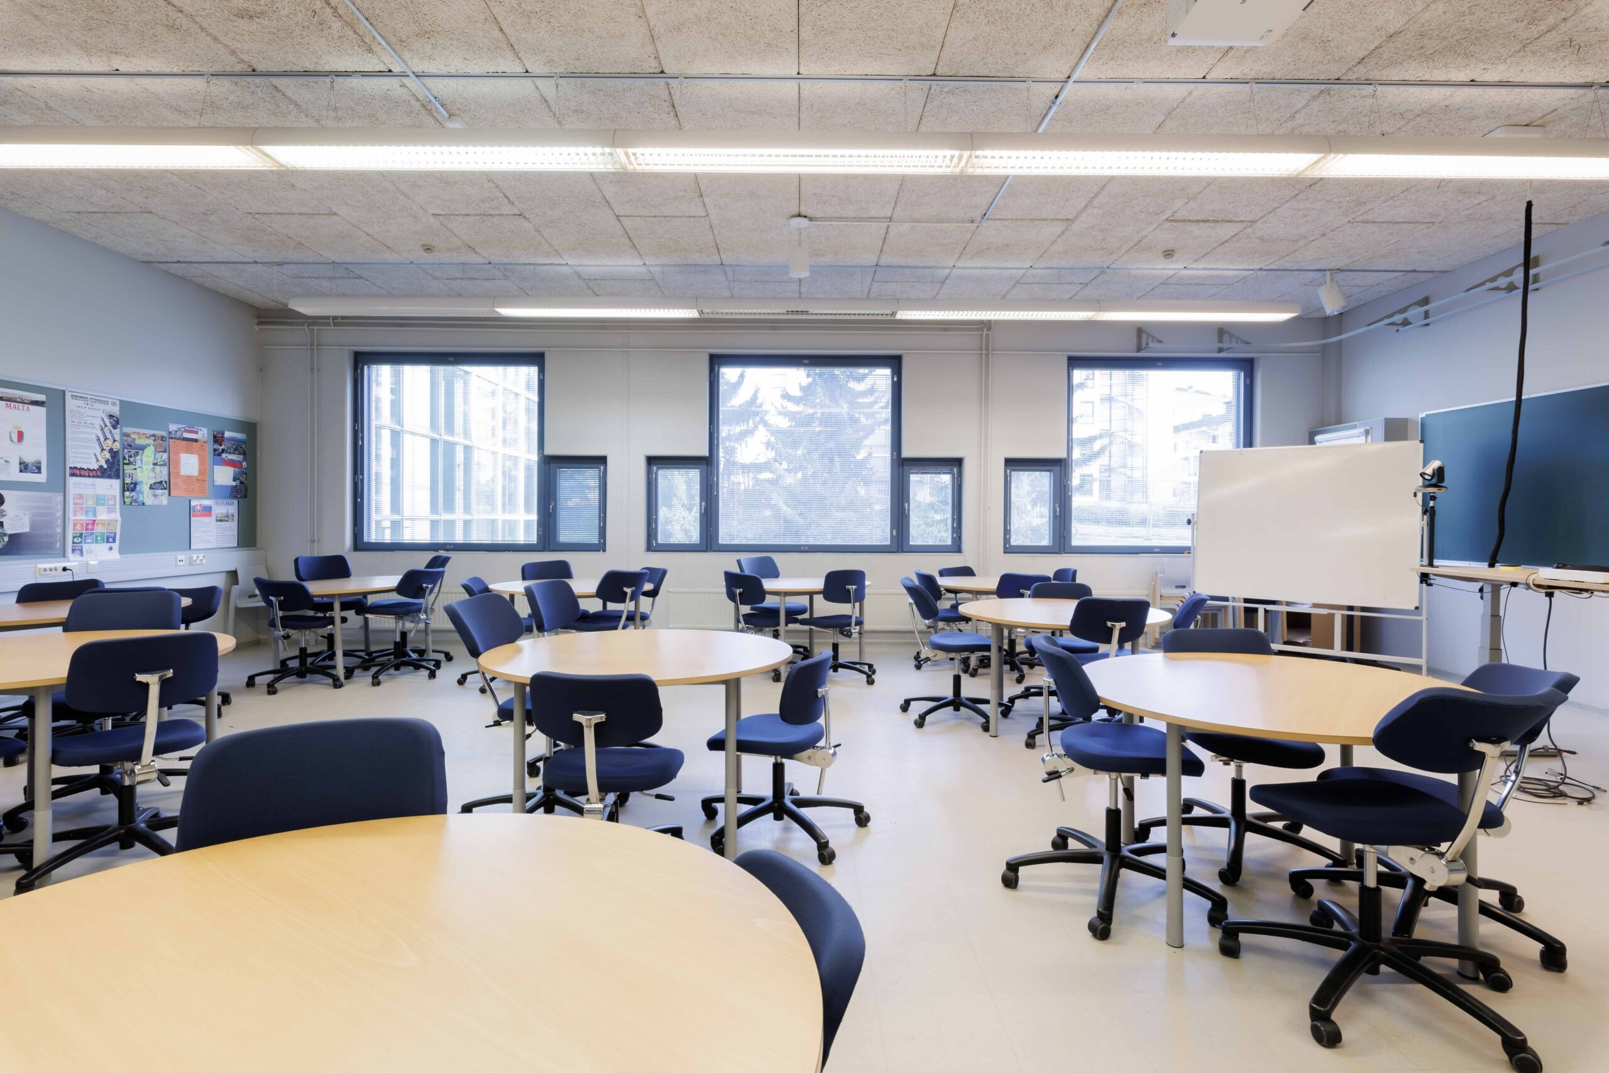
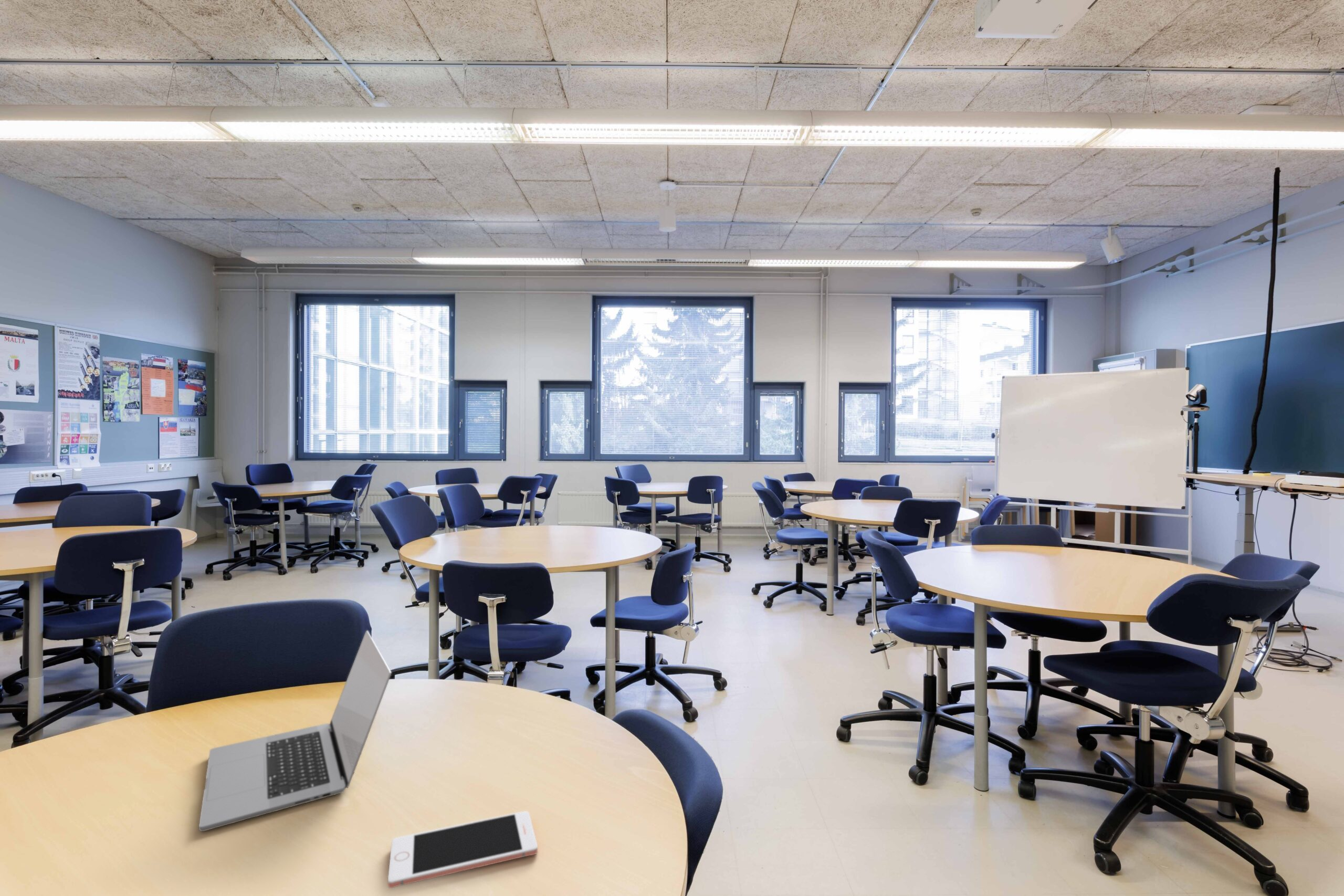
+ cell phone (464, 846)
+ laptop (301, 729)
